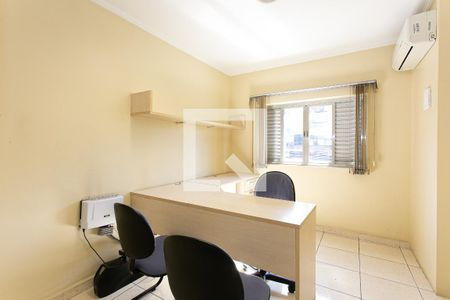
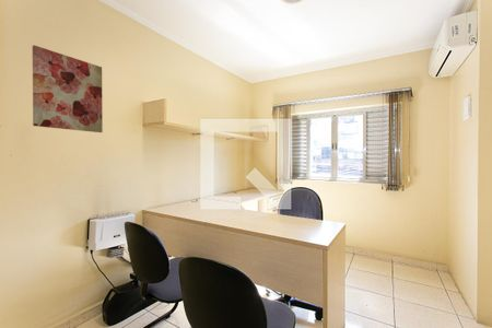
+ wall art (70, 93)
